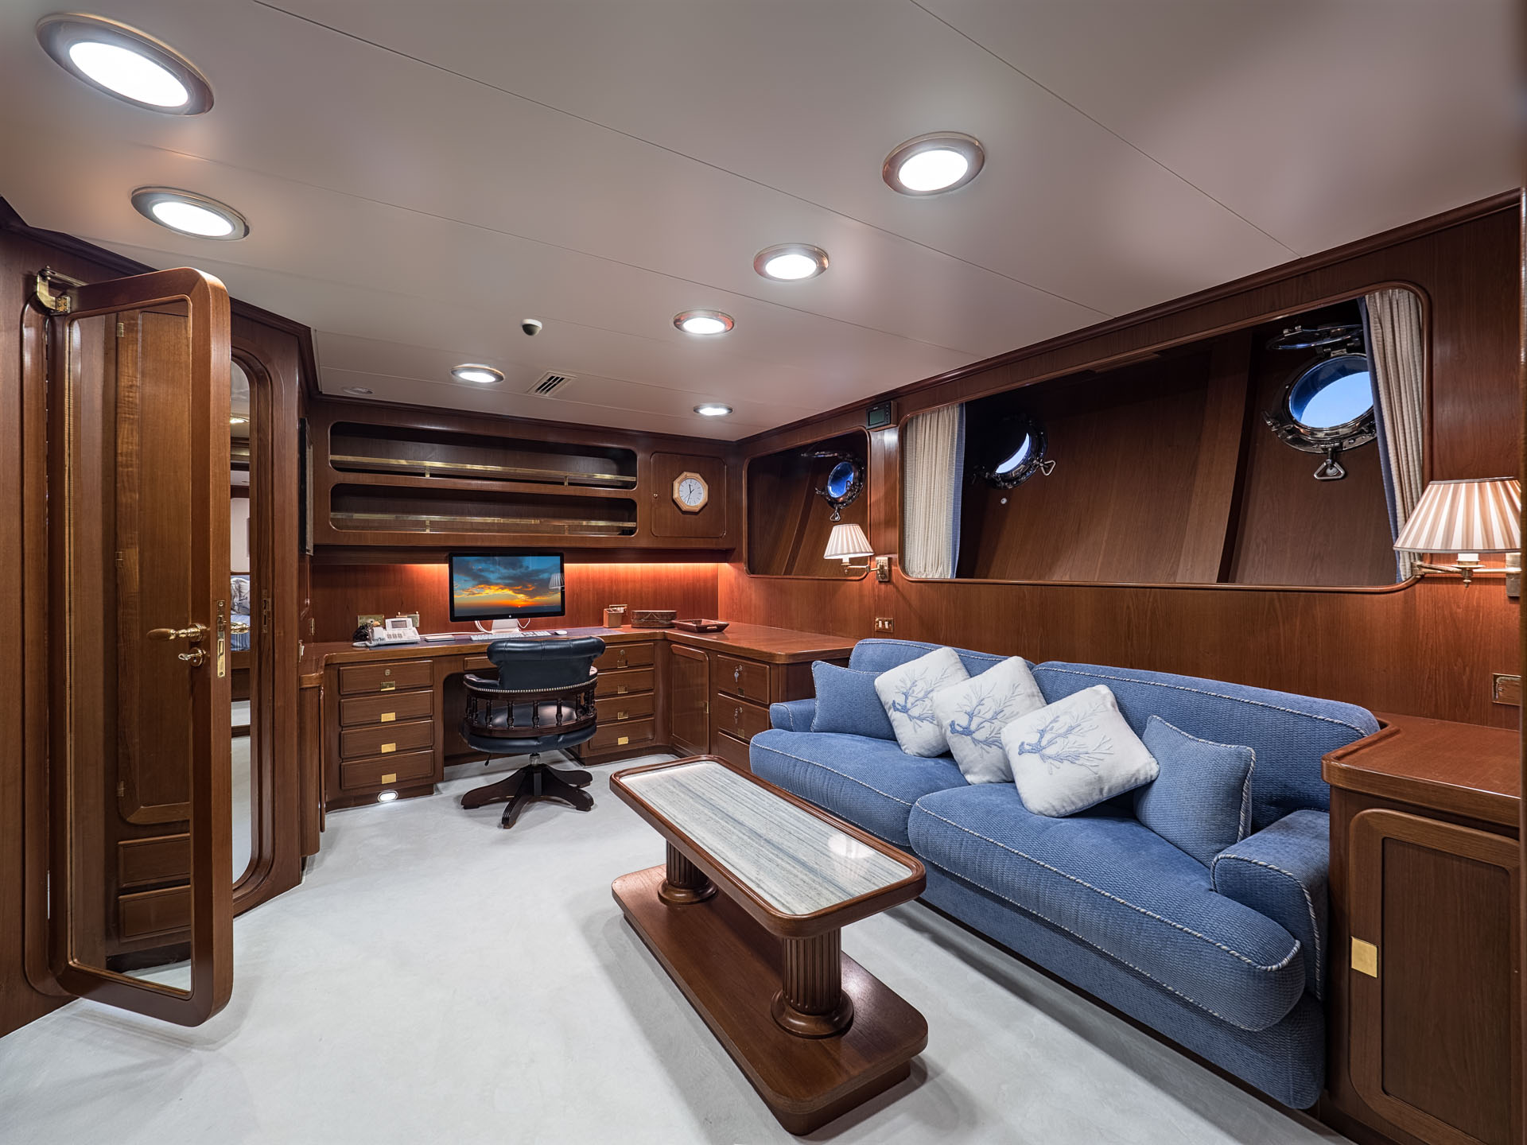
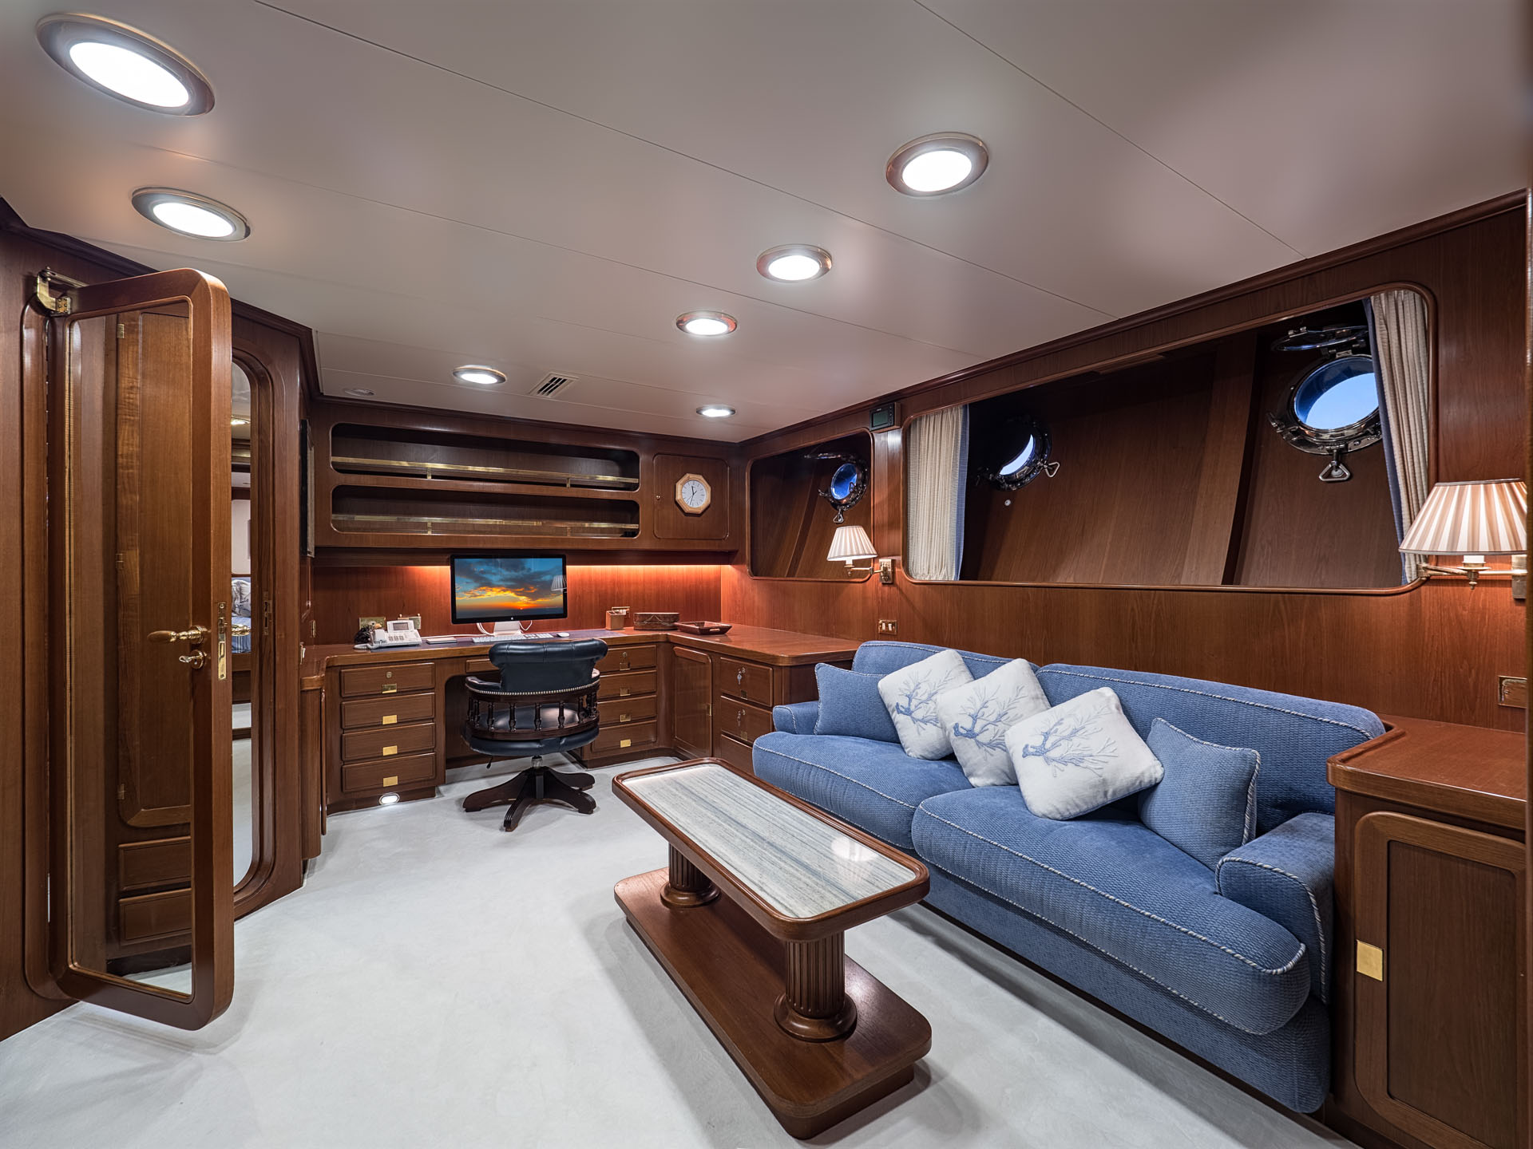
- dome security camera (530, 330)
